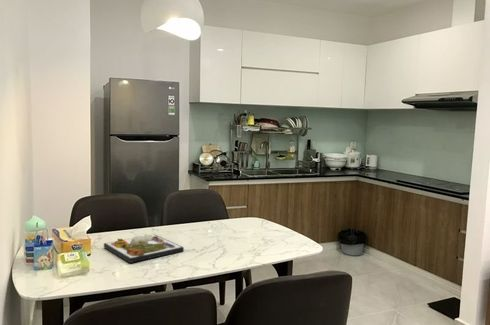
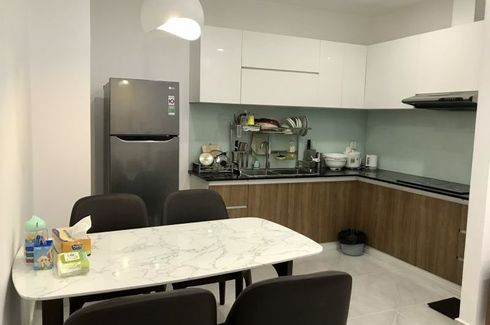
- dinner plate (143, 244)
